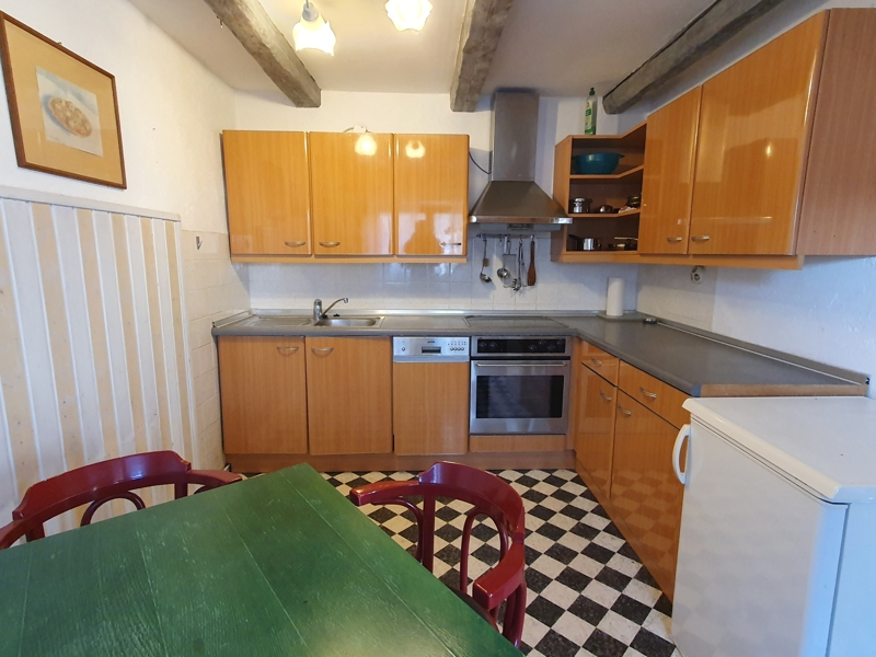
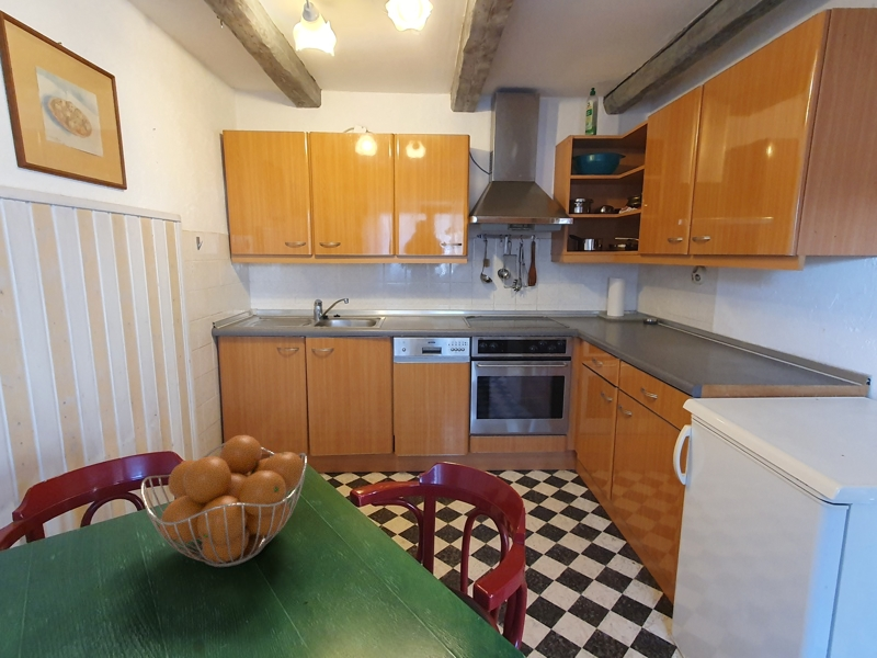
+ fruit basket (231, 498)
